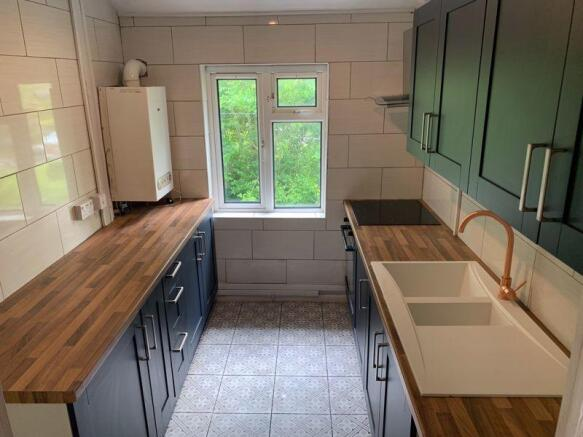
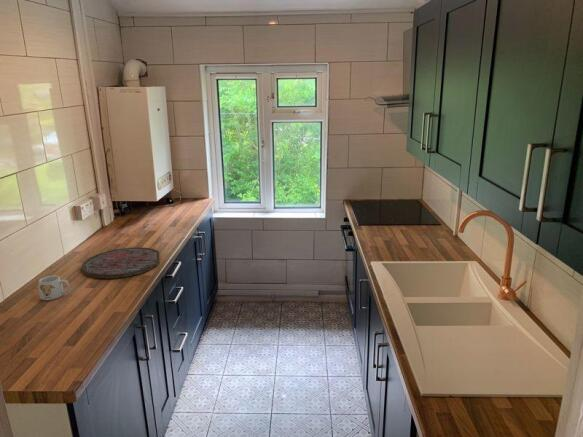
+ mug (54, 287)
+ cutting board (123, 261)
